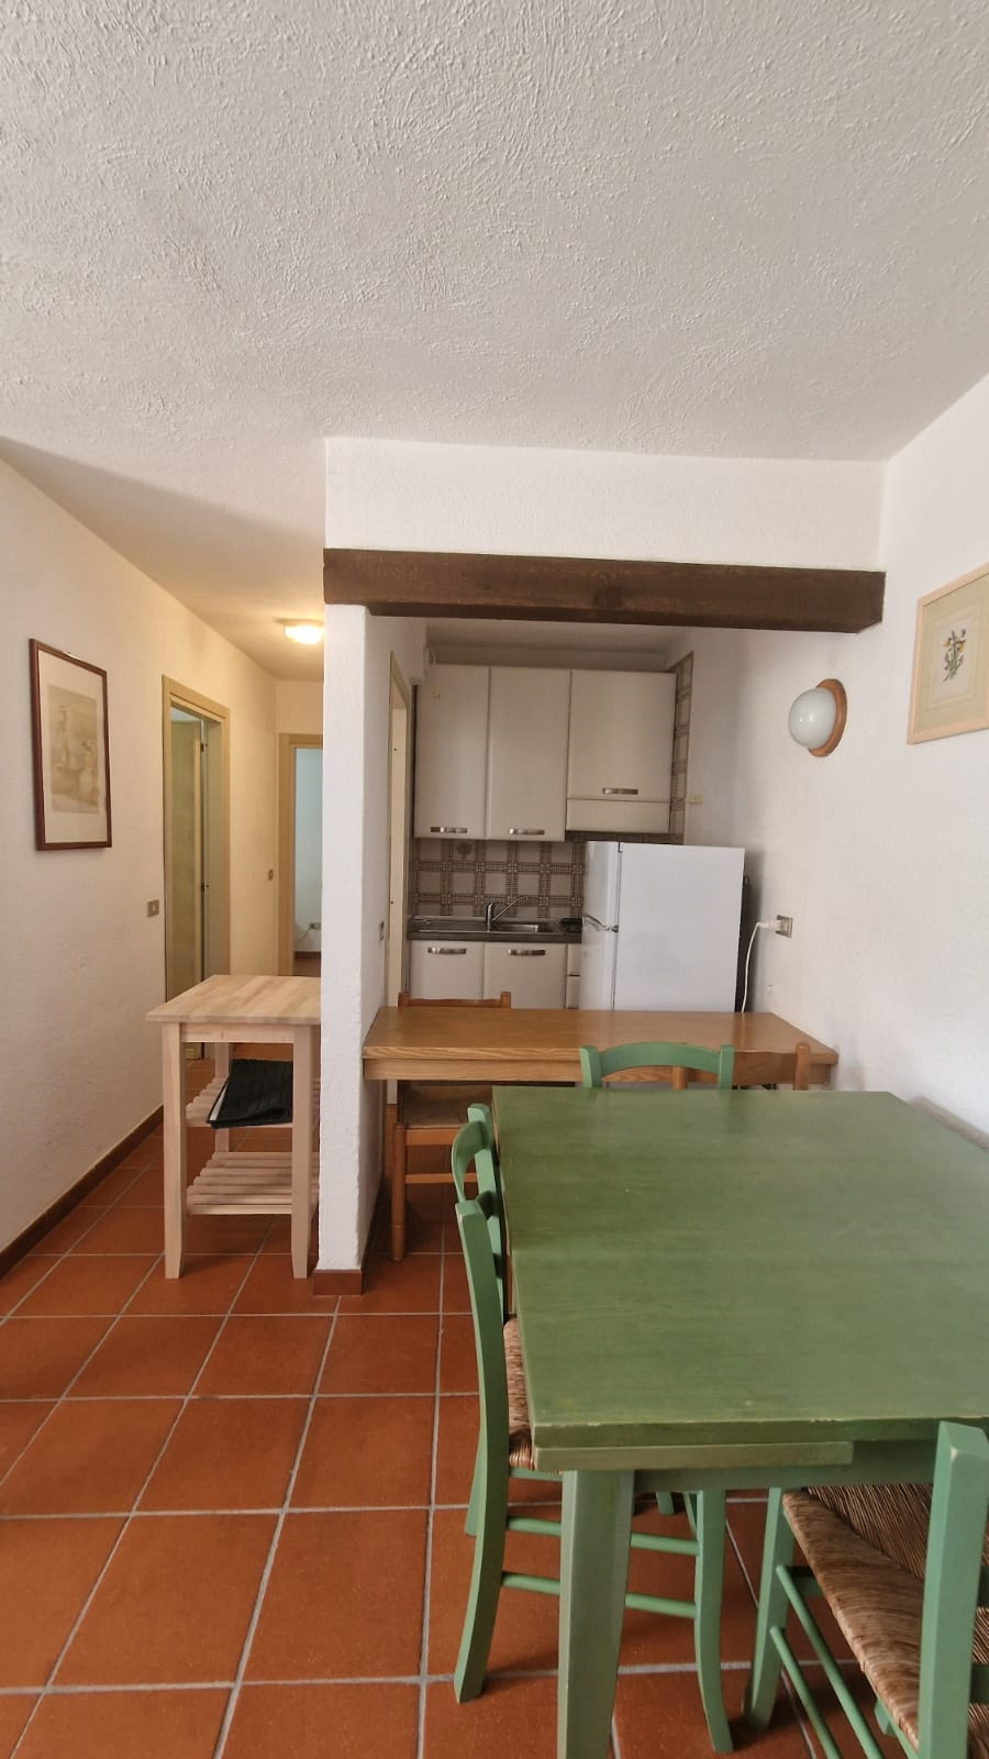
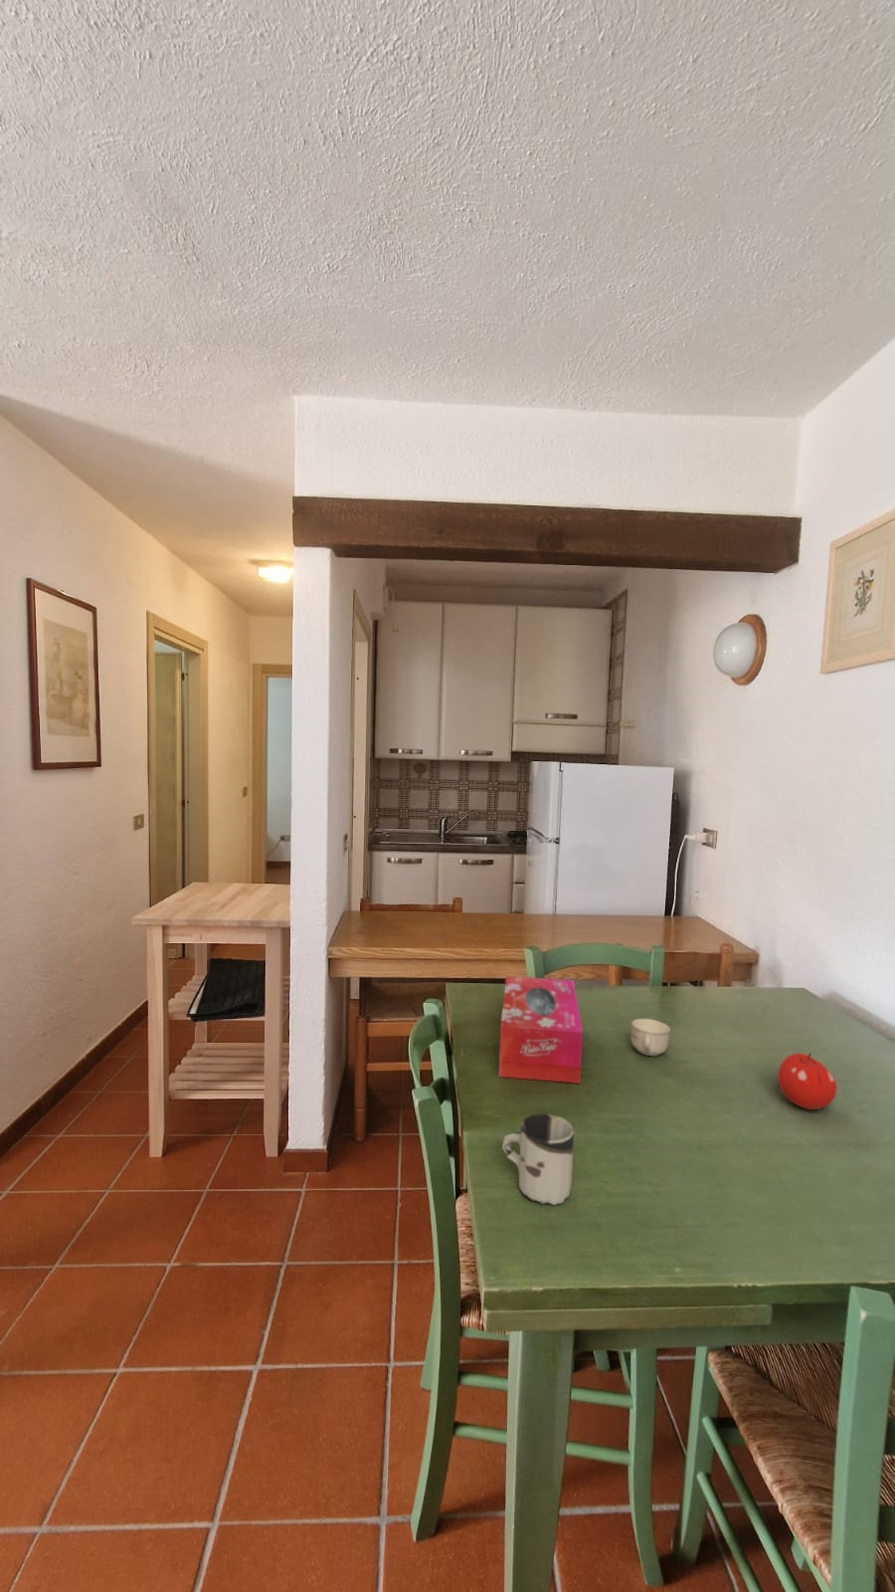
+ tissue box (539, 1023)
+ fruit (806, 1078)
+ cup (648, 1040)
+ cup (535, 1156)
